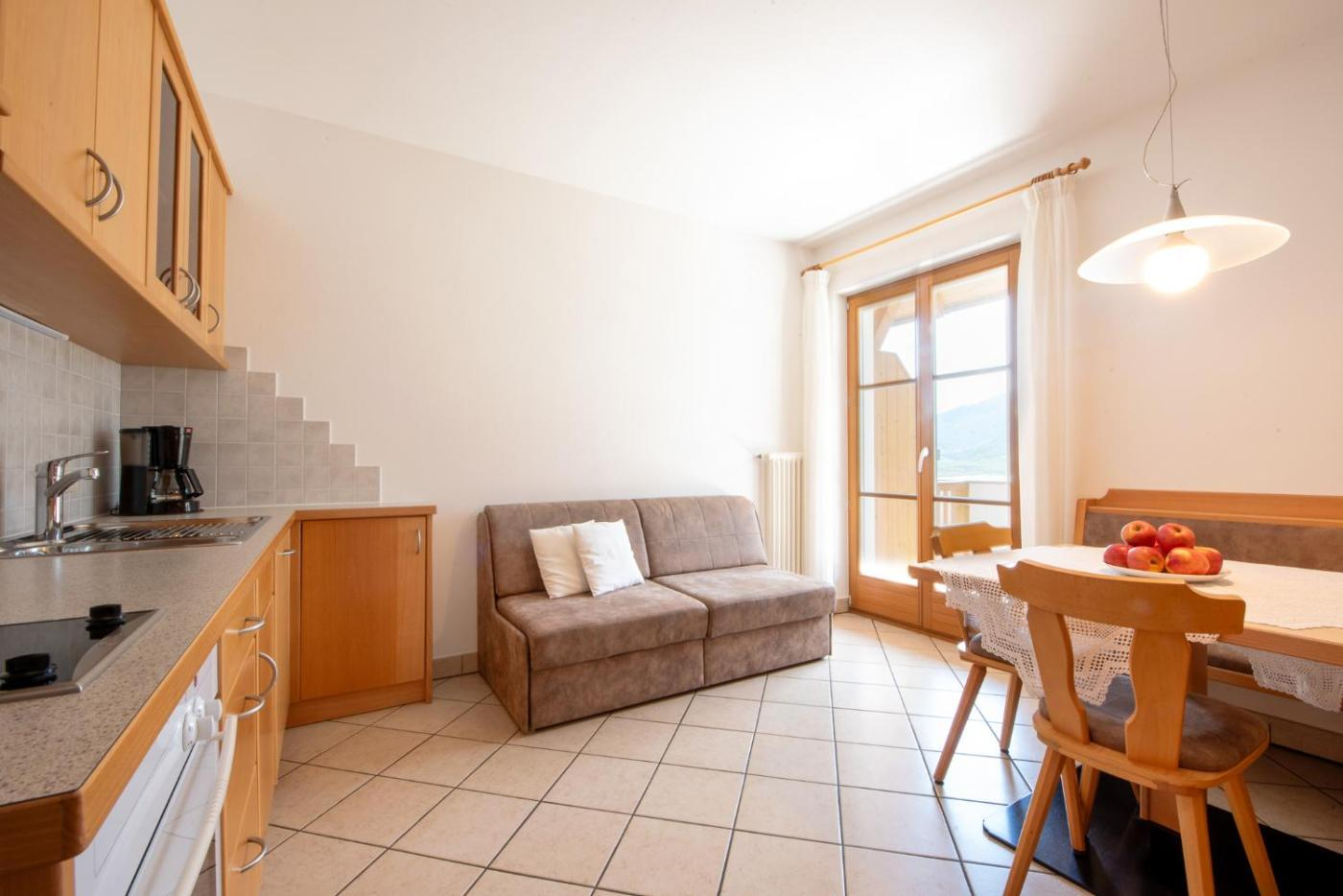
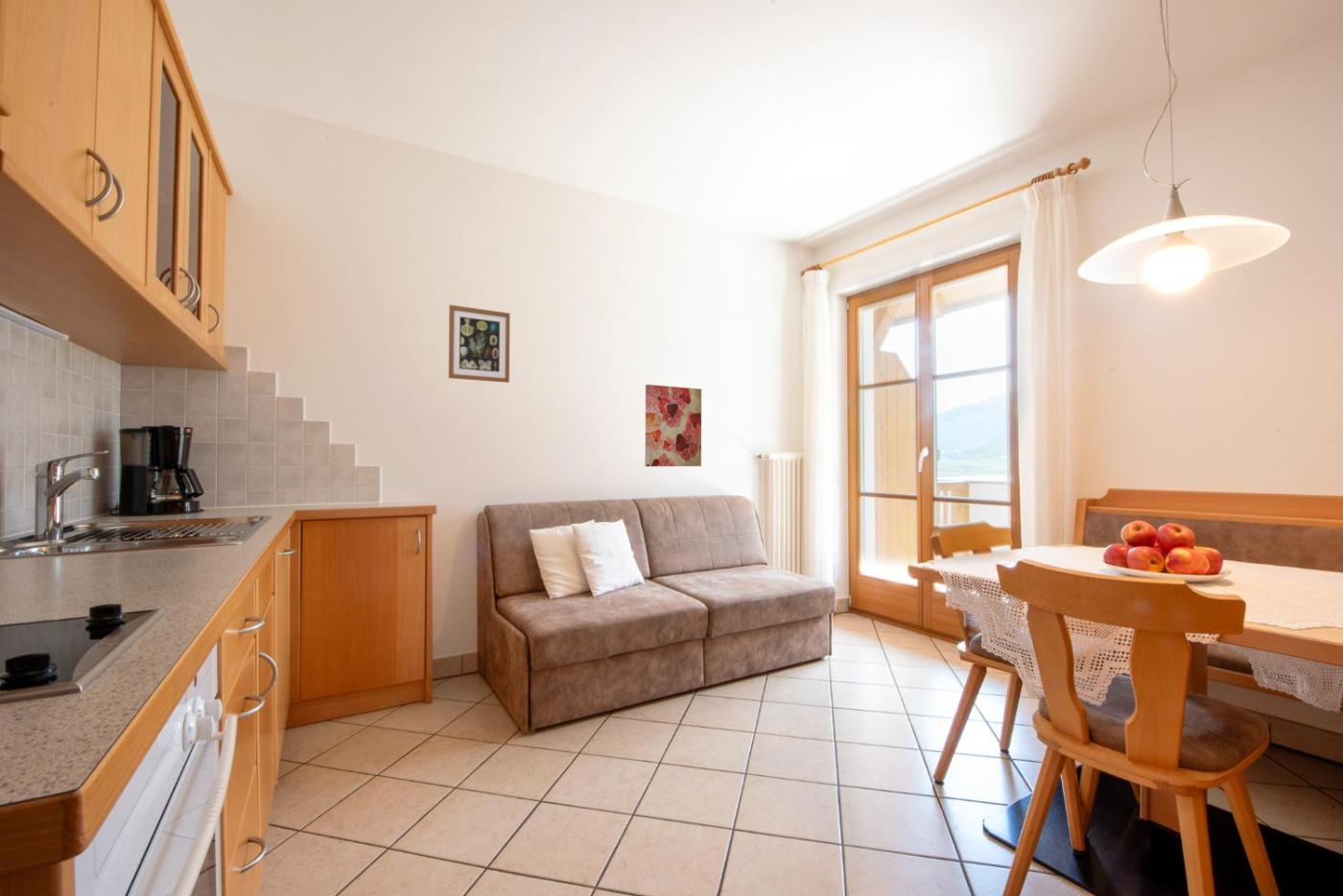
+ wall art (673, 426)
+ wall art (480, 344)
